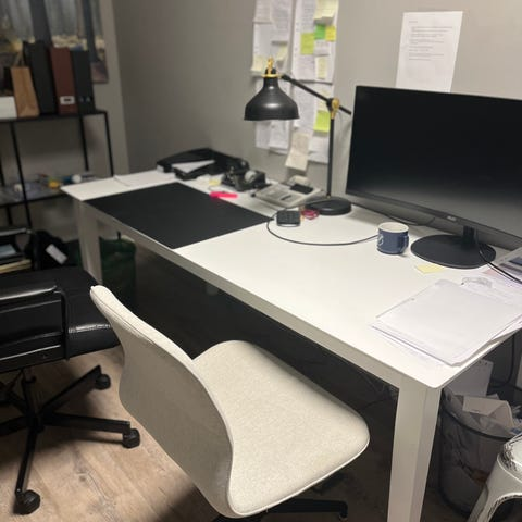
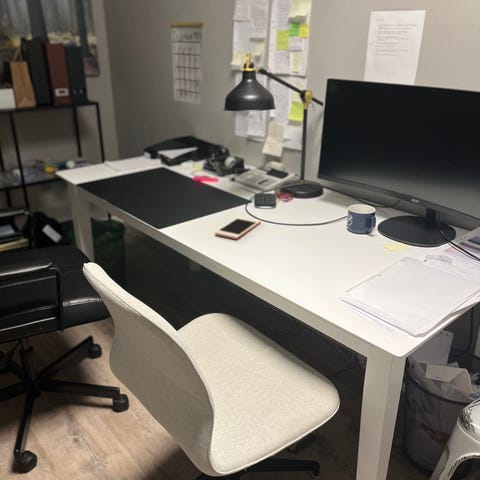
+ cell phone (238, 227)
+ calendar (186, 54)
